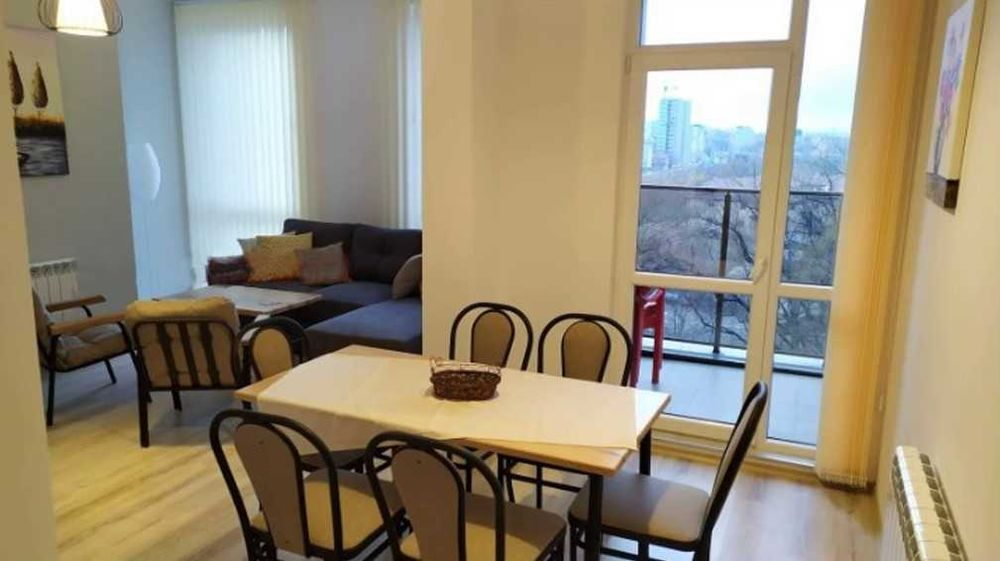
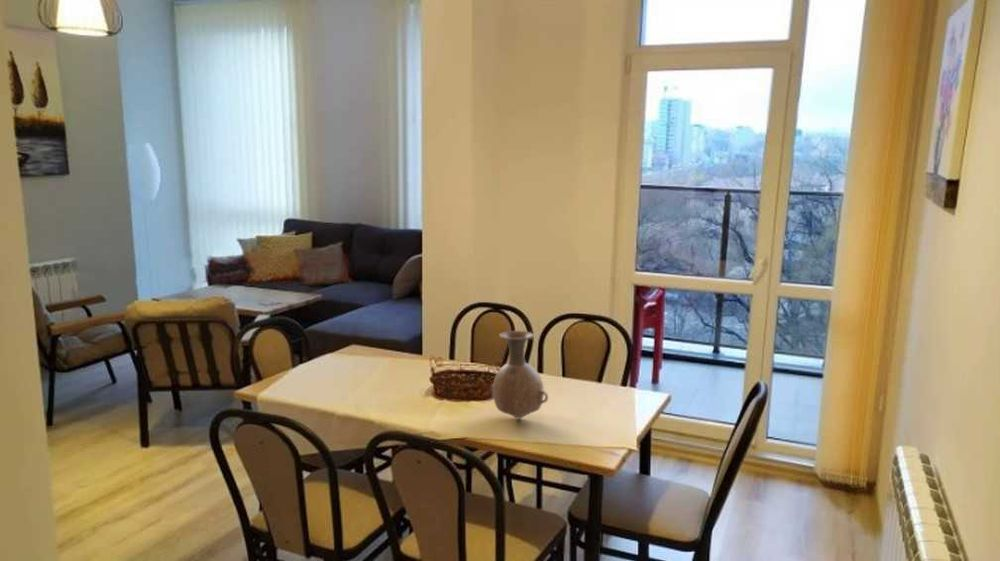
+ vase (518, 376)
